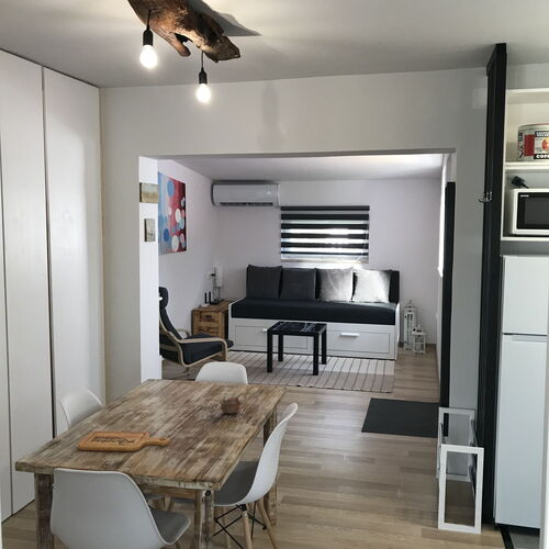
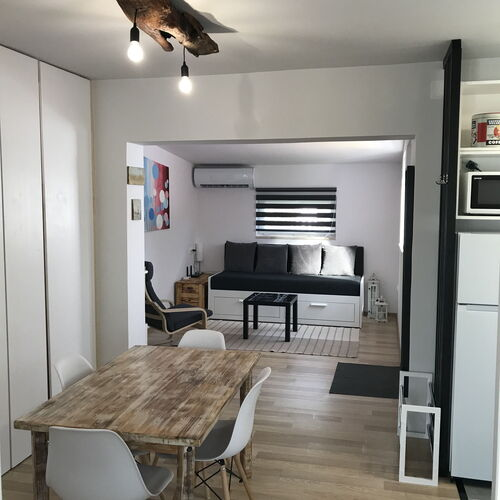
- cutting board (126, 440)
- cup (232, 403)
